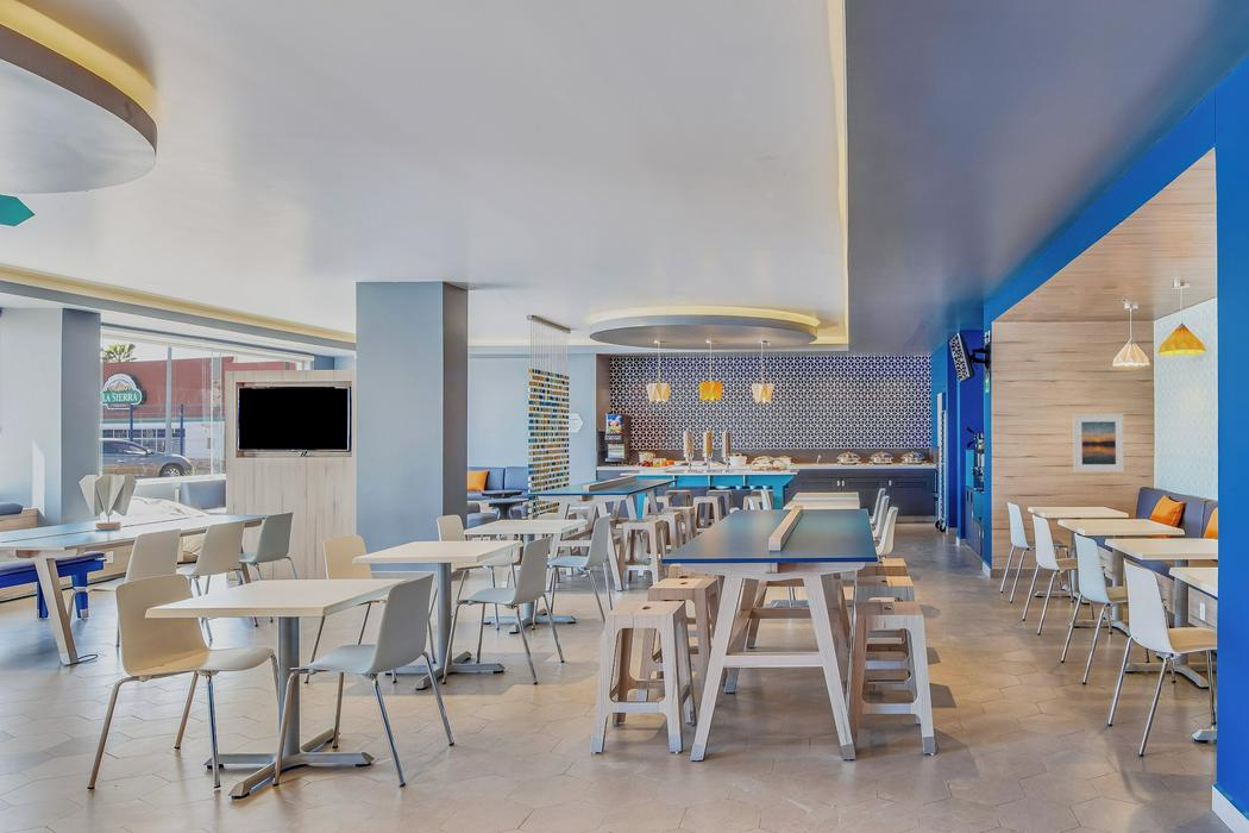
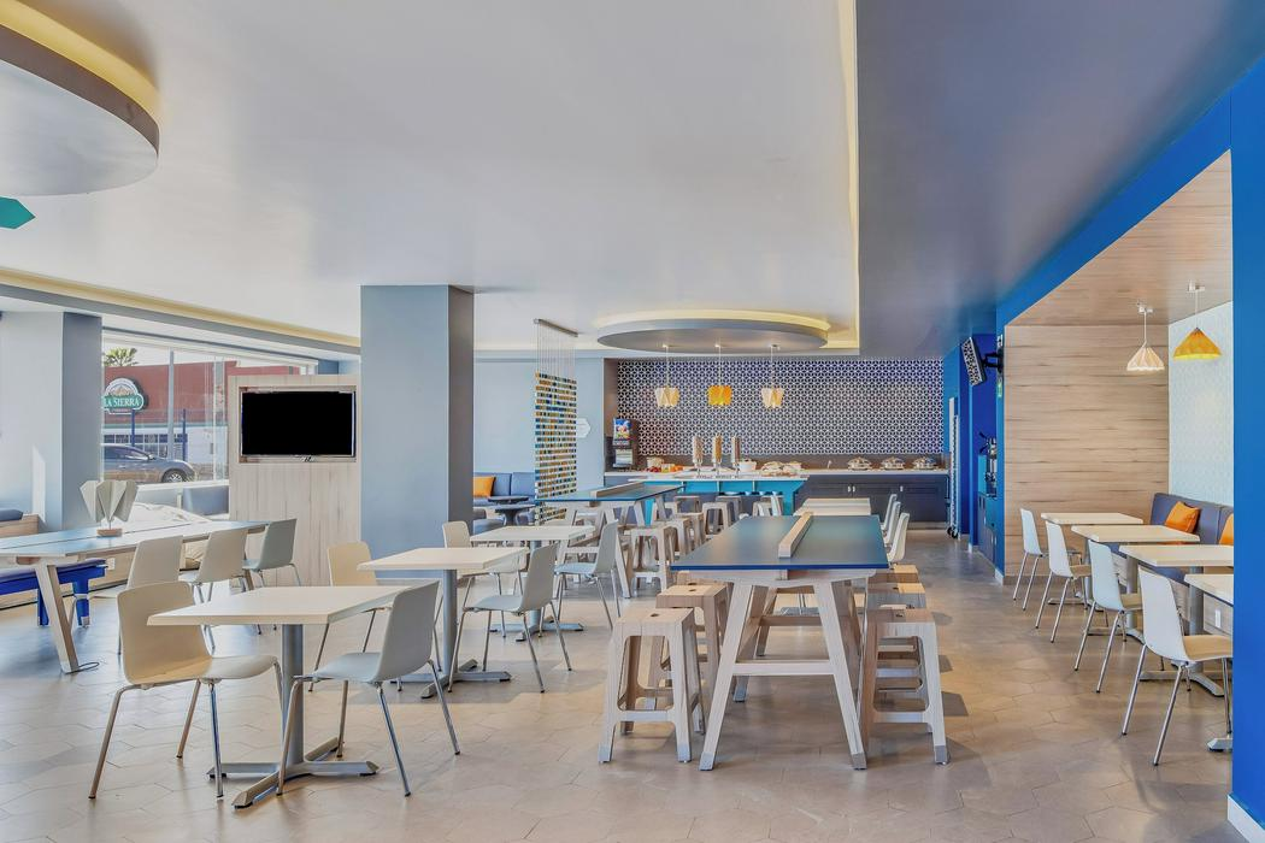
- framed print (1098, 443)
